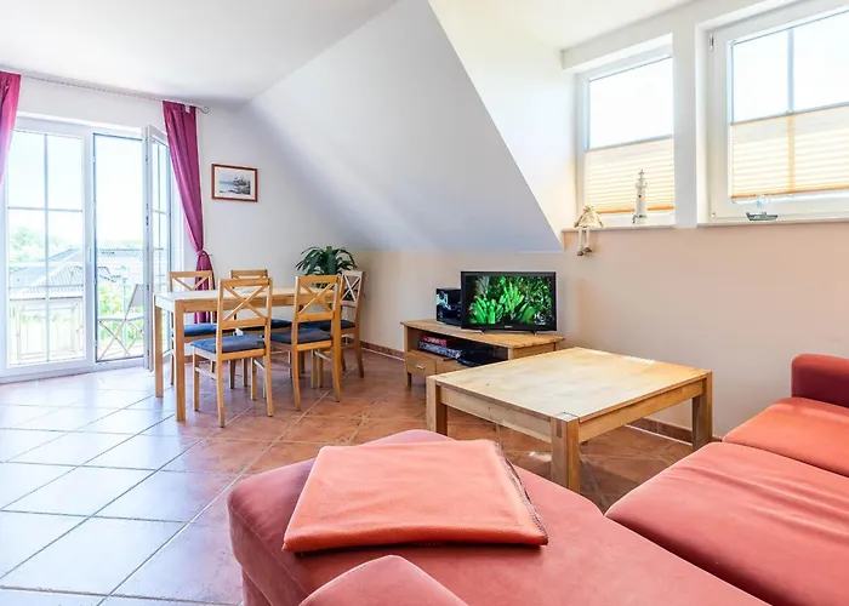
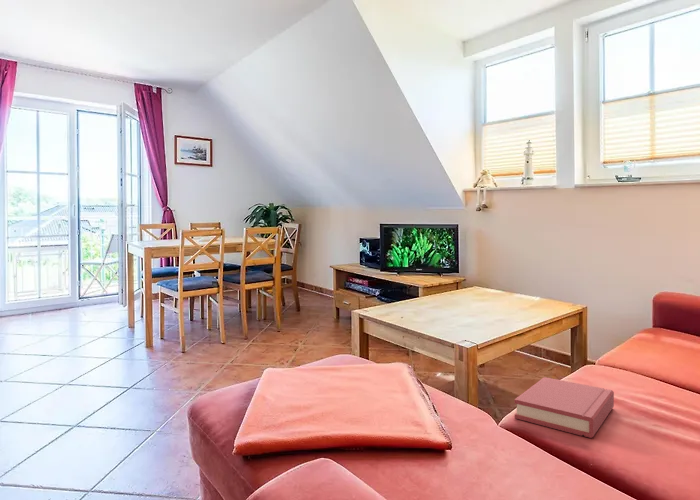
+ hardback book (565, 403)
